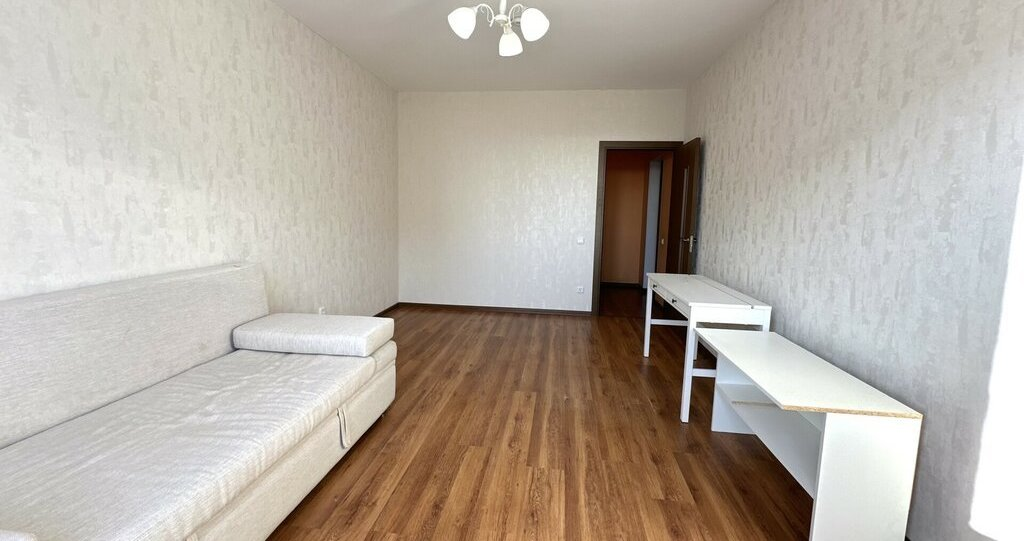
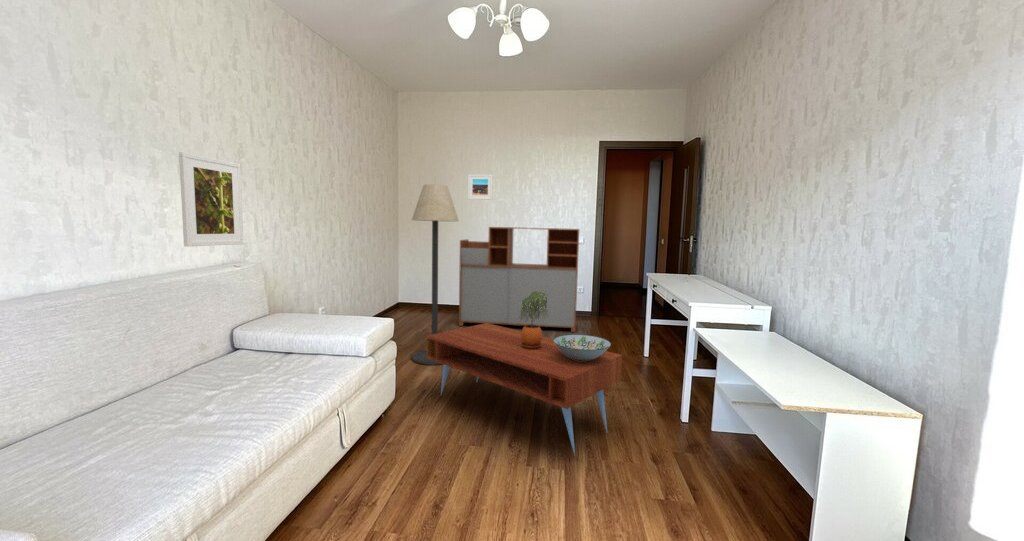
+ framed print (480, 187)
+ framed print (214, 202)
+ storage cabinet (519, 277)
+ decorative bowl (581, 349)
+ coffee table (517, 379)
+ potted plant (532, 318)
+ floor lamp (434, 273)
